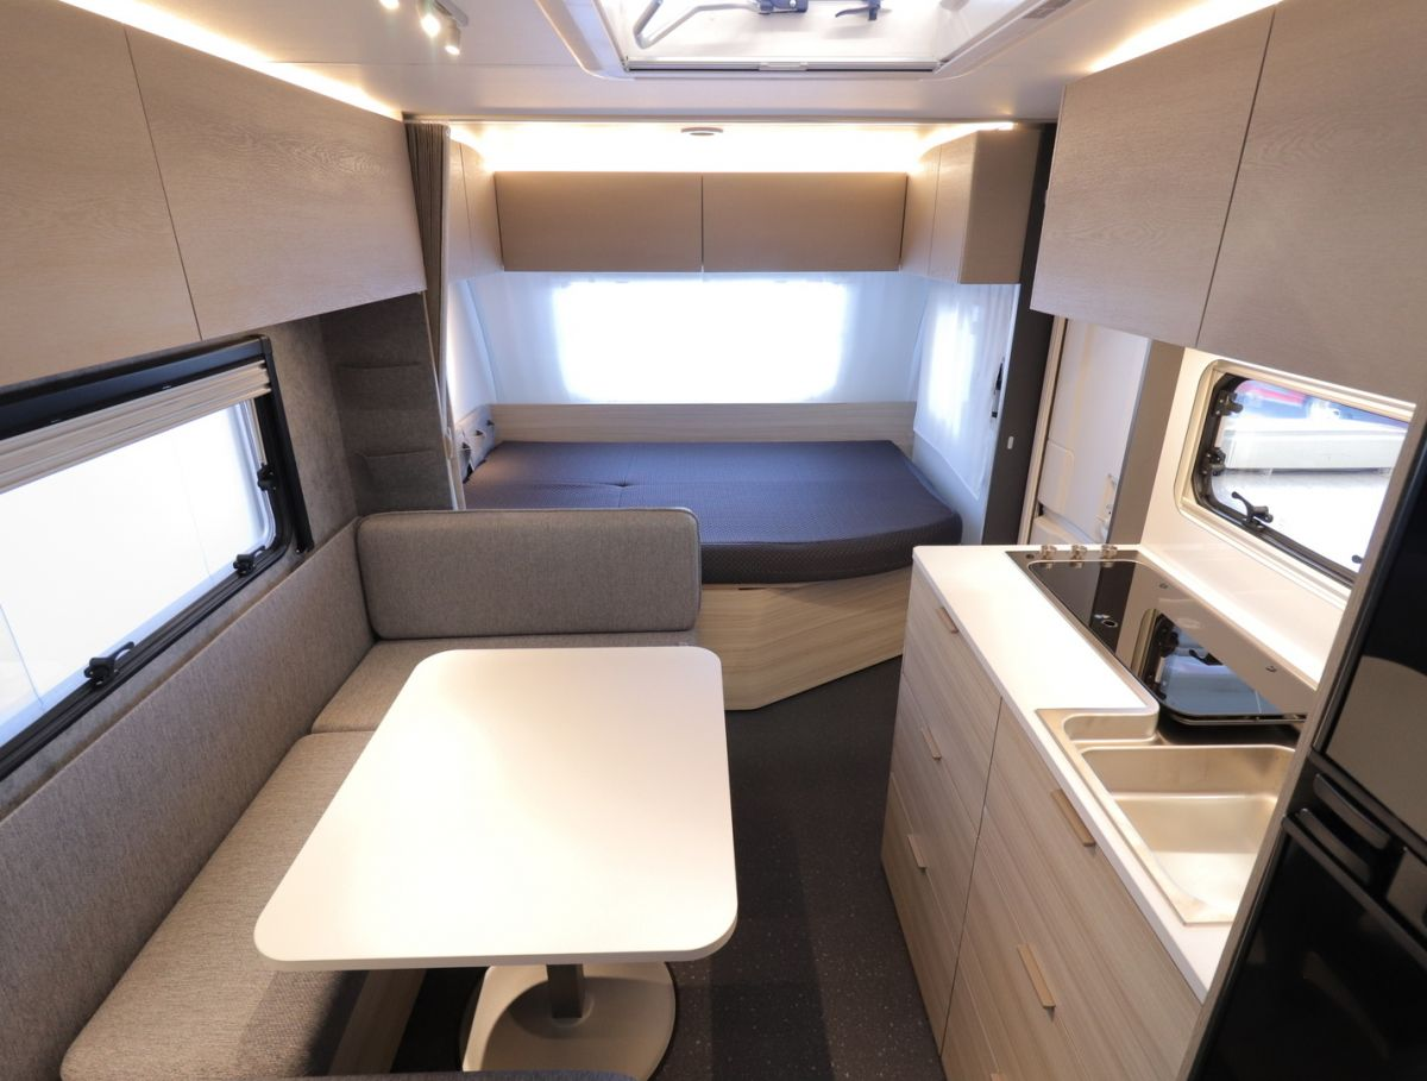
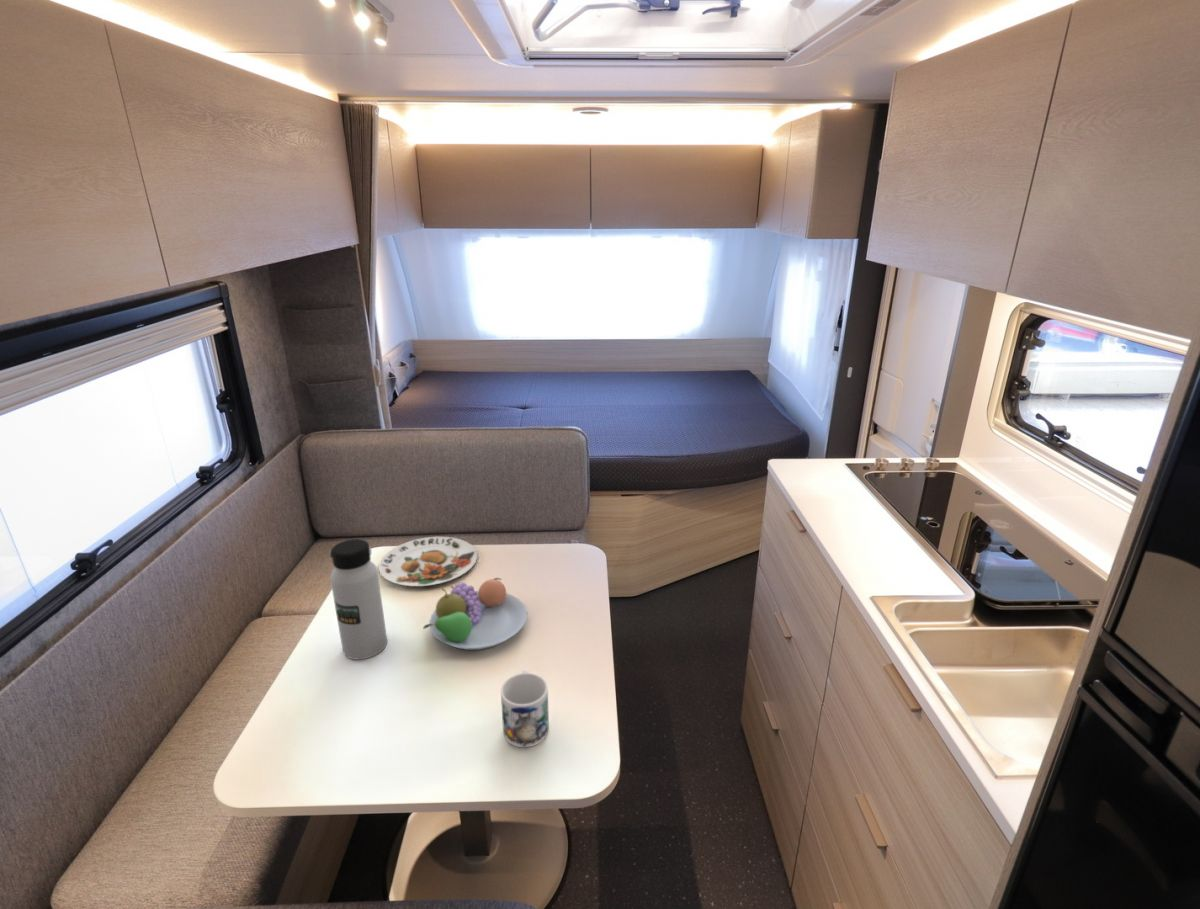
+ water bottle (357, 597)
+ plate (429, 561)
+ fruit bowl (474, 610)
+ mug (525, 703)
